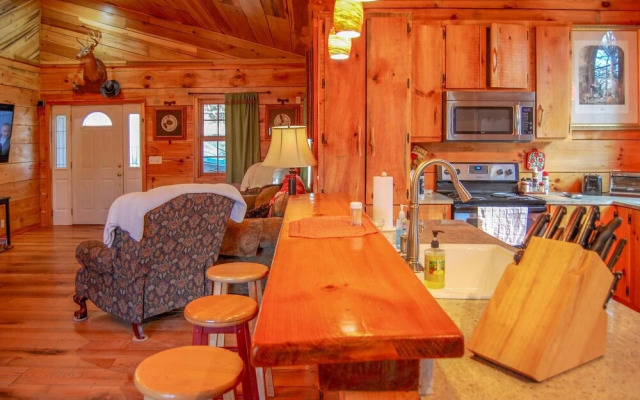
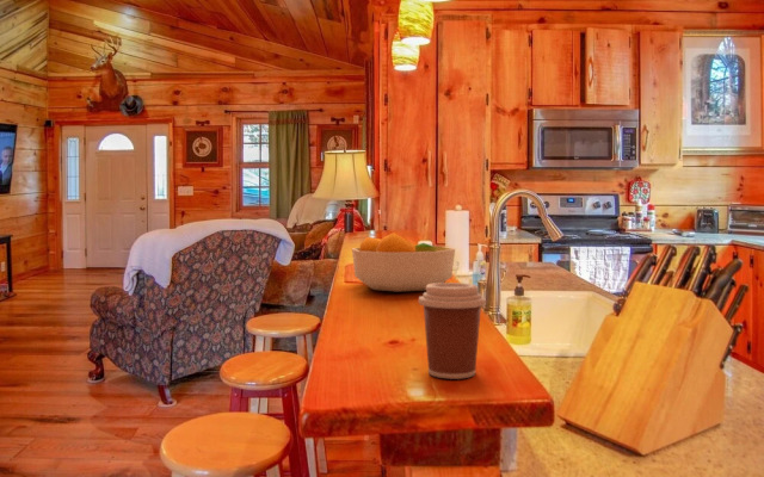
+ fruit bowl (402, 259)
+ coffee cup (451, 329)
